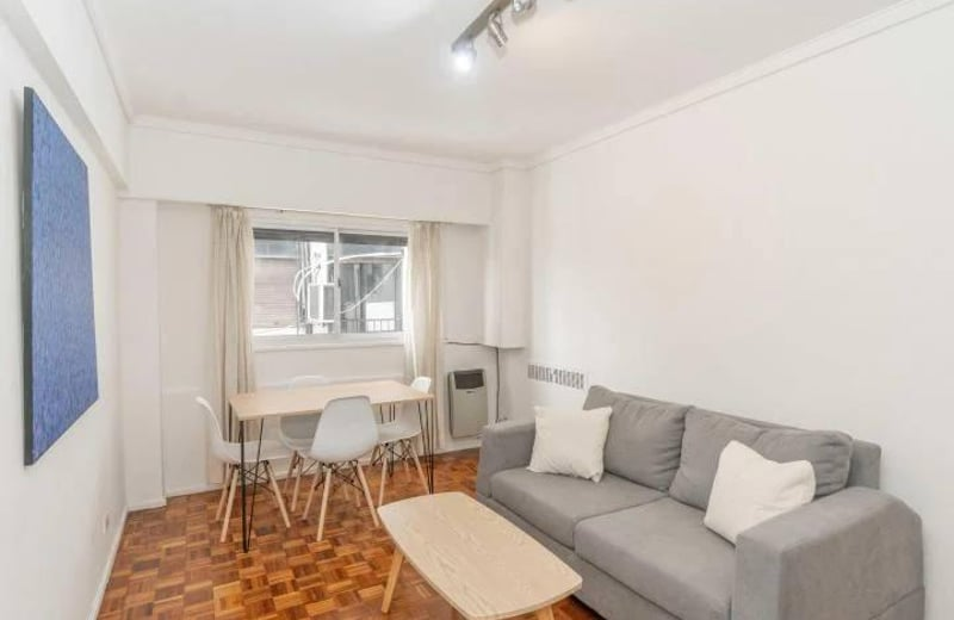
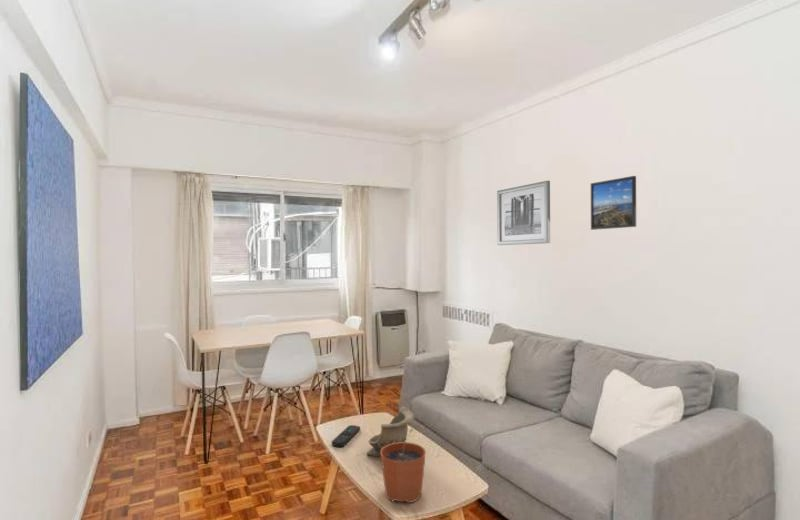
+ plant pot (403, 462)
+ remote control (346, 435)
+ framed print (612, 204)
+ decorative bowl (391, 434)
+ wall art (521, 215)
